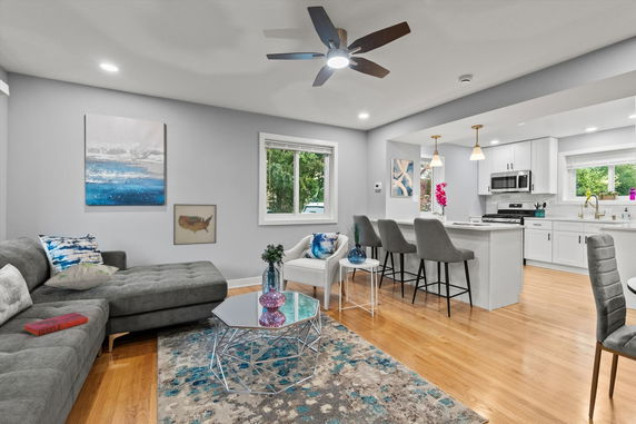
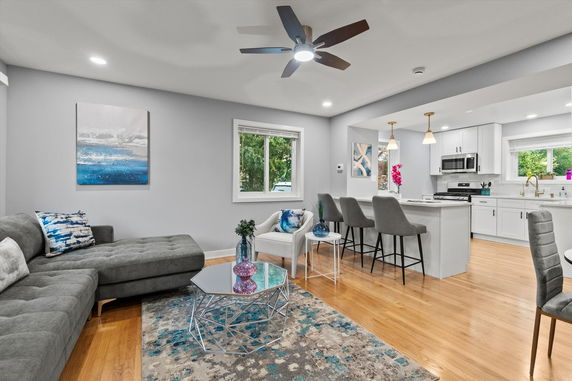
- hardback book (57, 323)
- wall art (195, 224)
- decorative pillow (83, 275)
